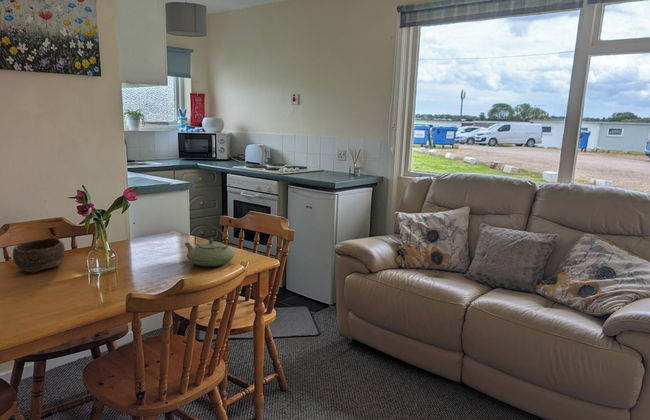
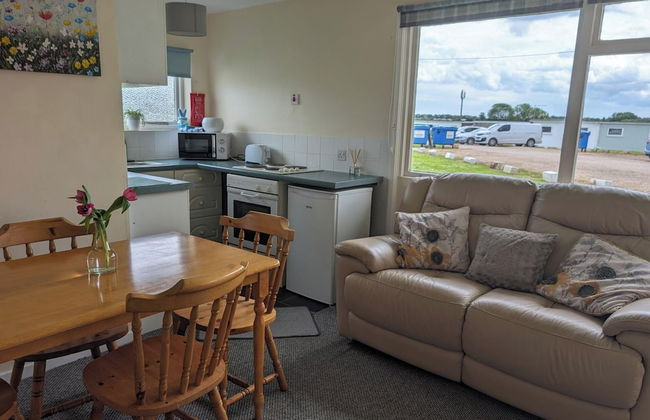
- teapot (208, 244)
- bowl (39, 255)
